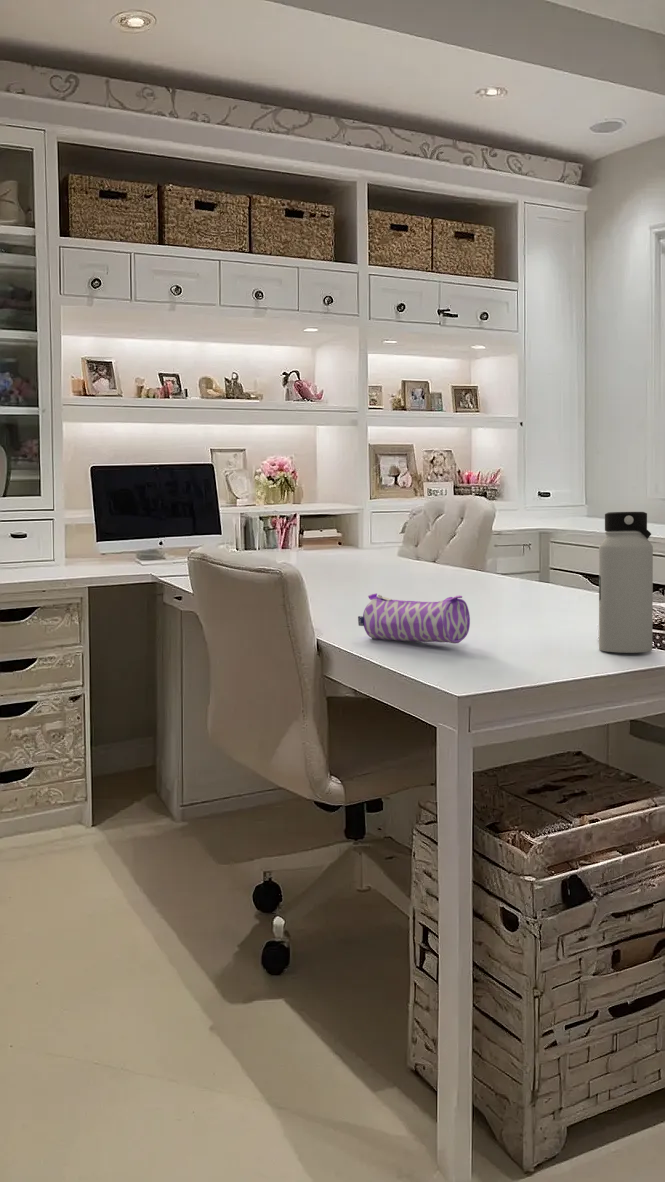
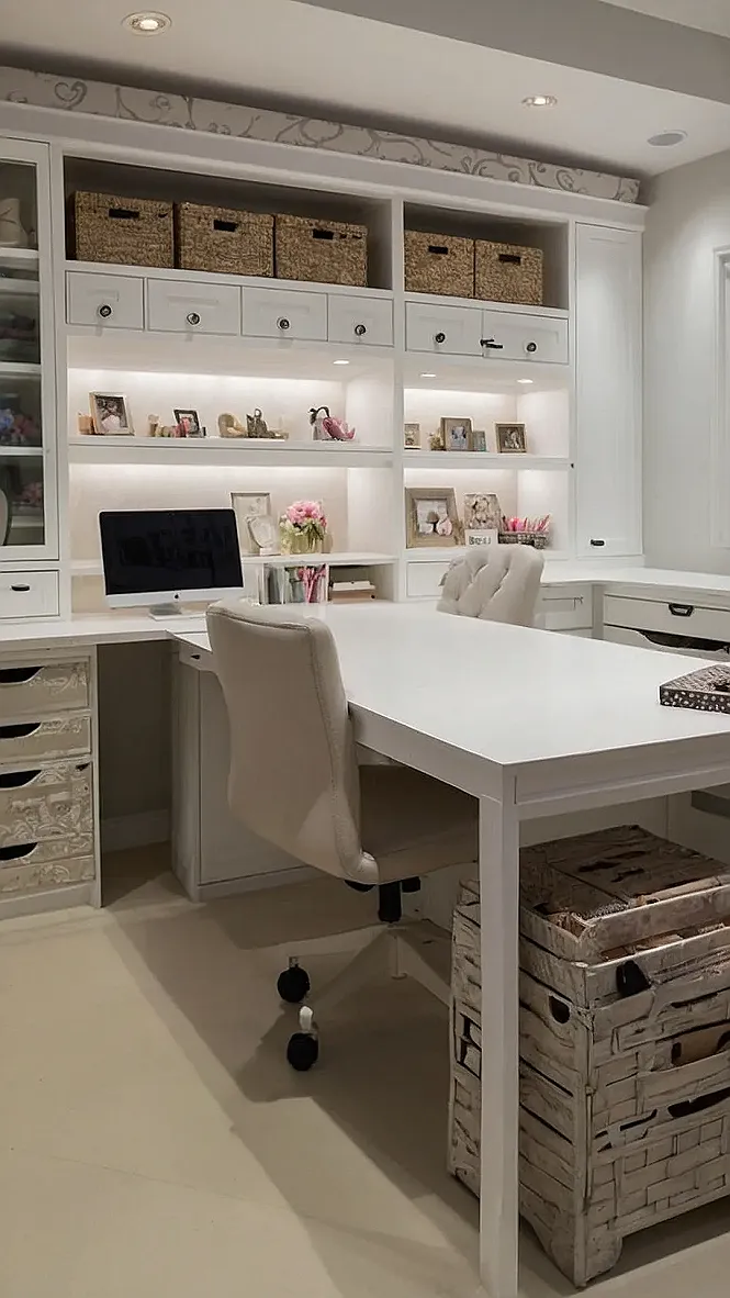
- water bottle (625, 581)
- pencil case (415, 617)
